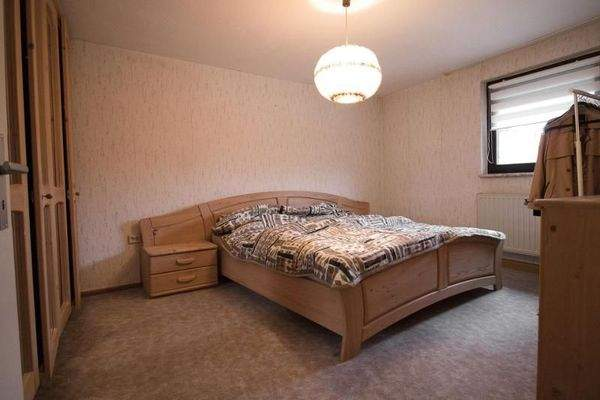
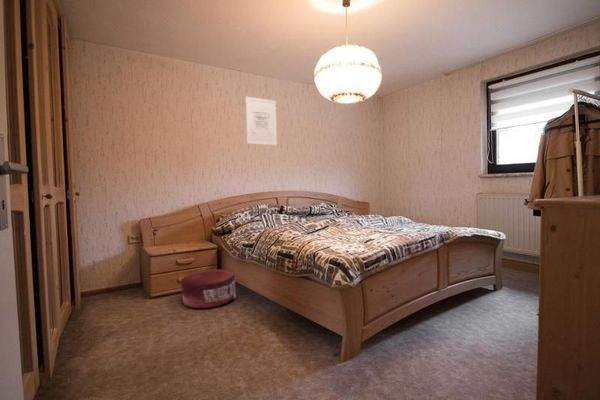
+ pouf (209, 286)
+ wall art (261, 121)
